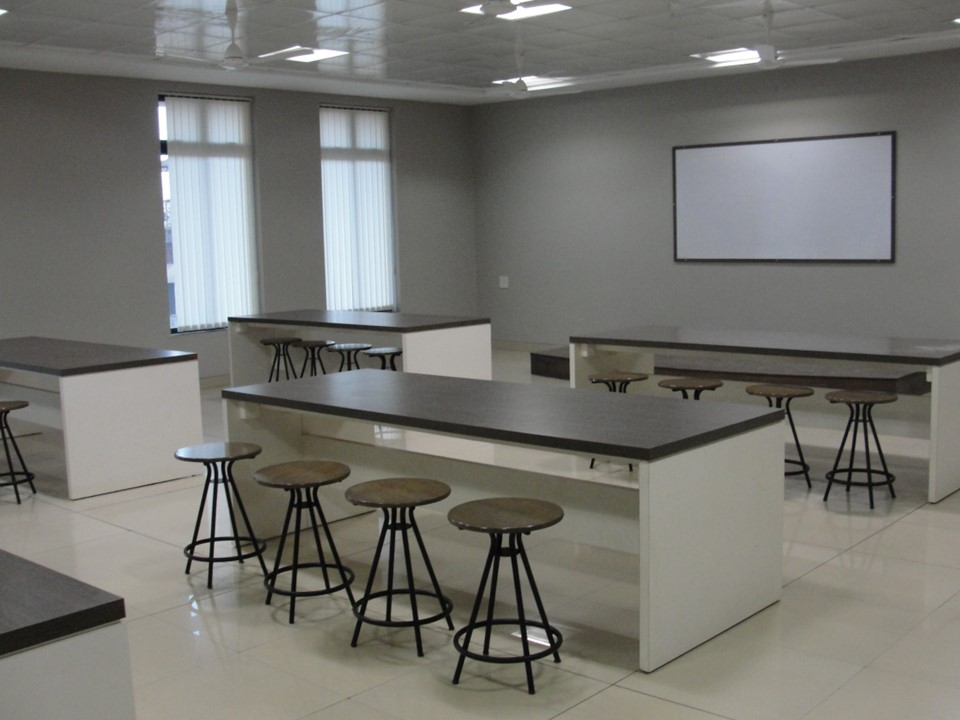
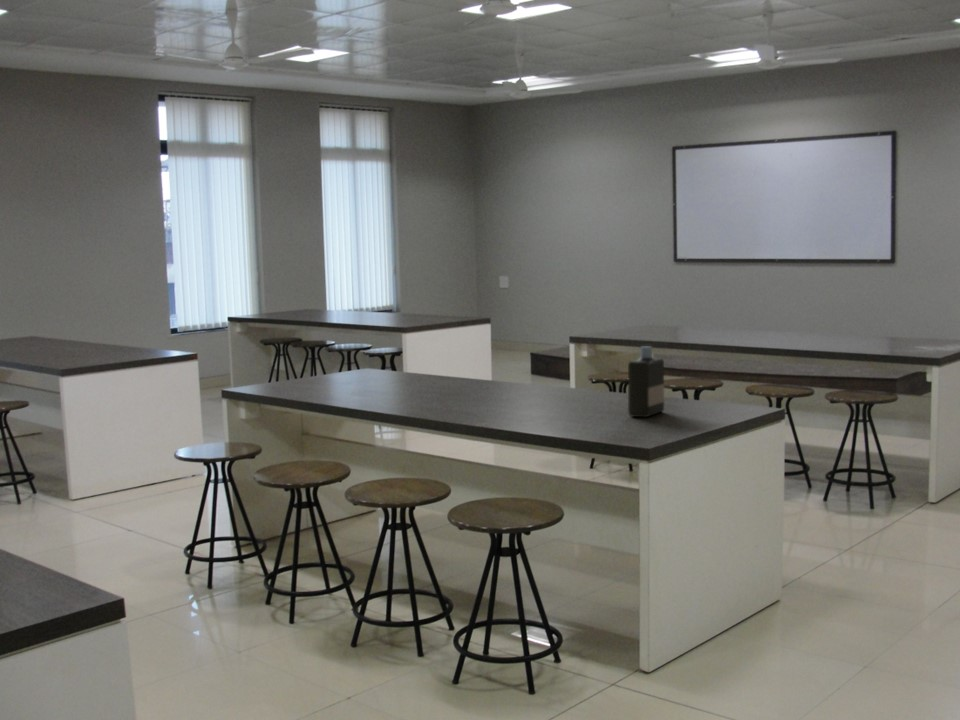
+ bottle (646, 380)
